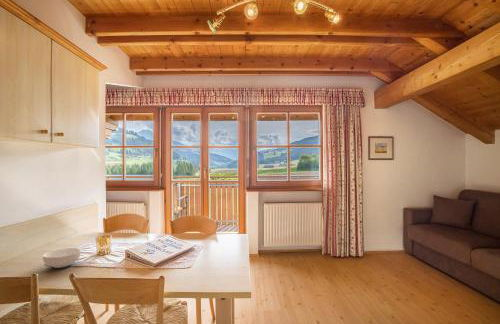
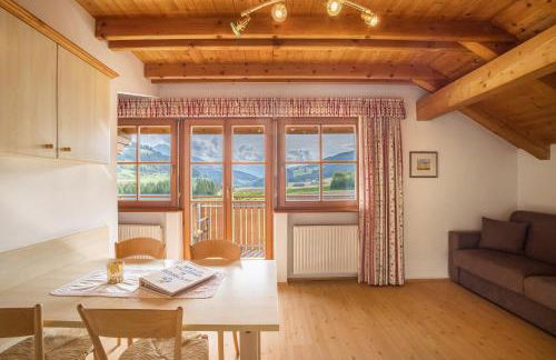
- cereal bowl (62, 258)
